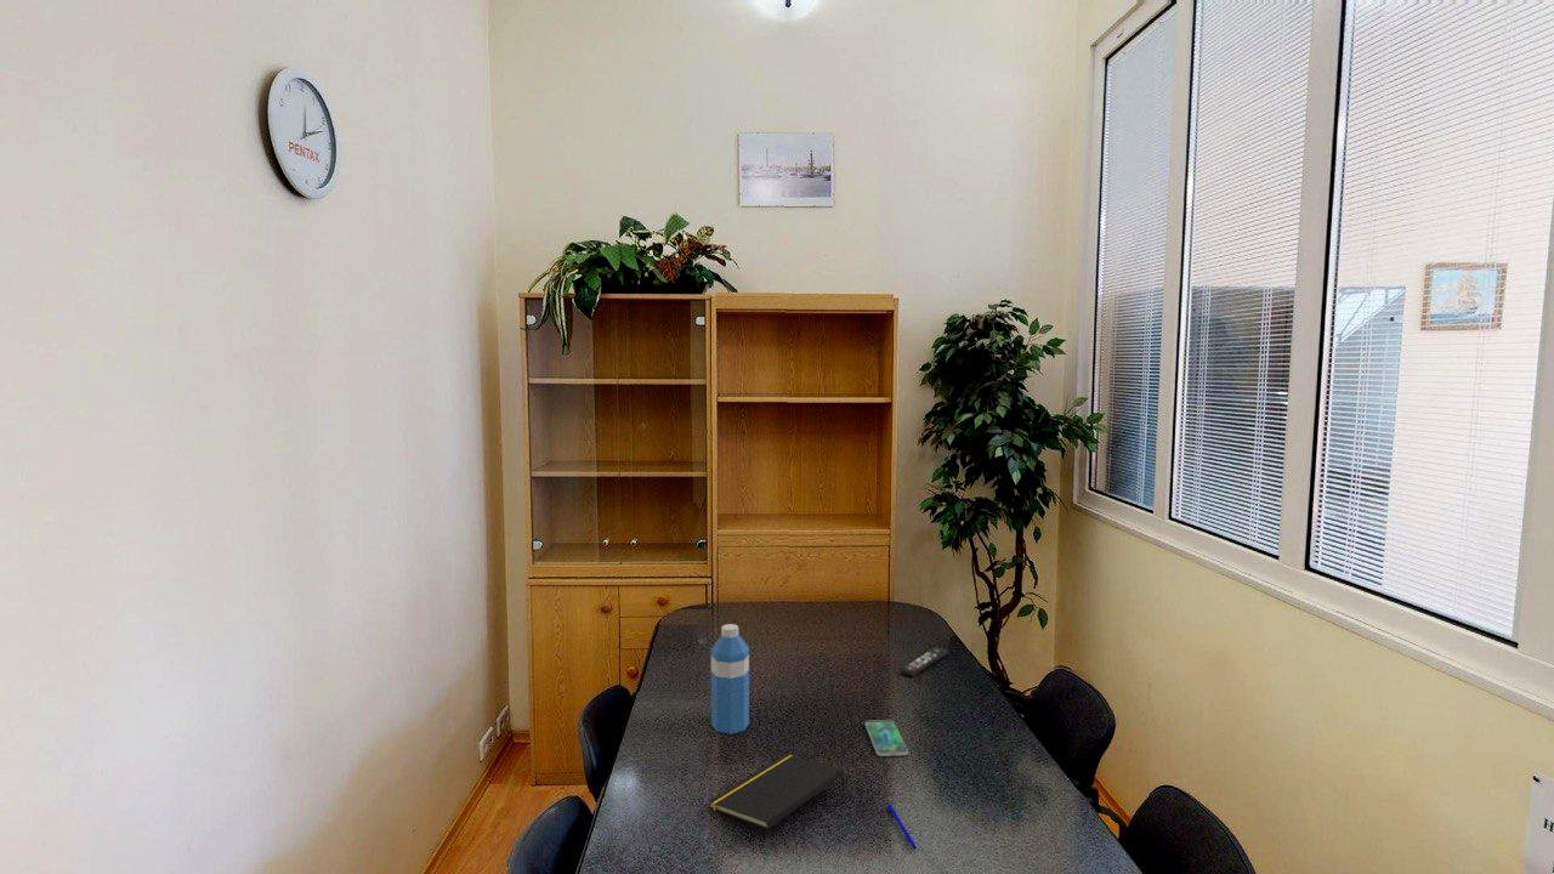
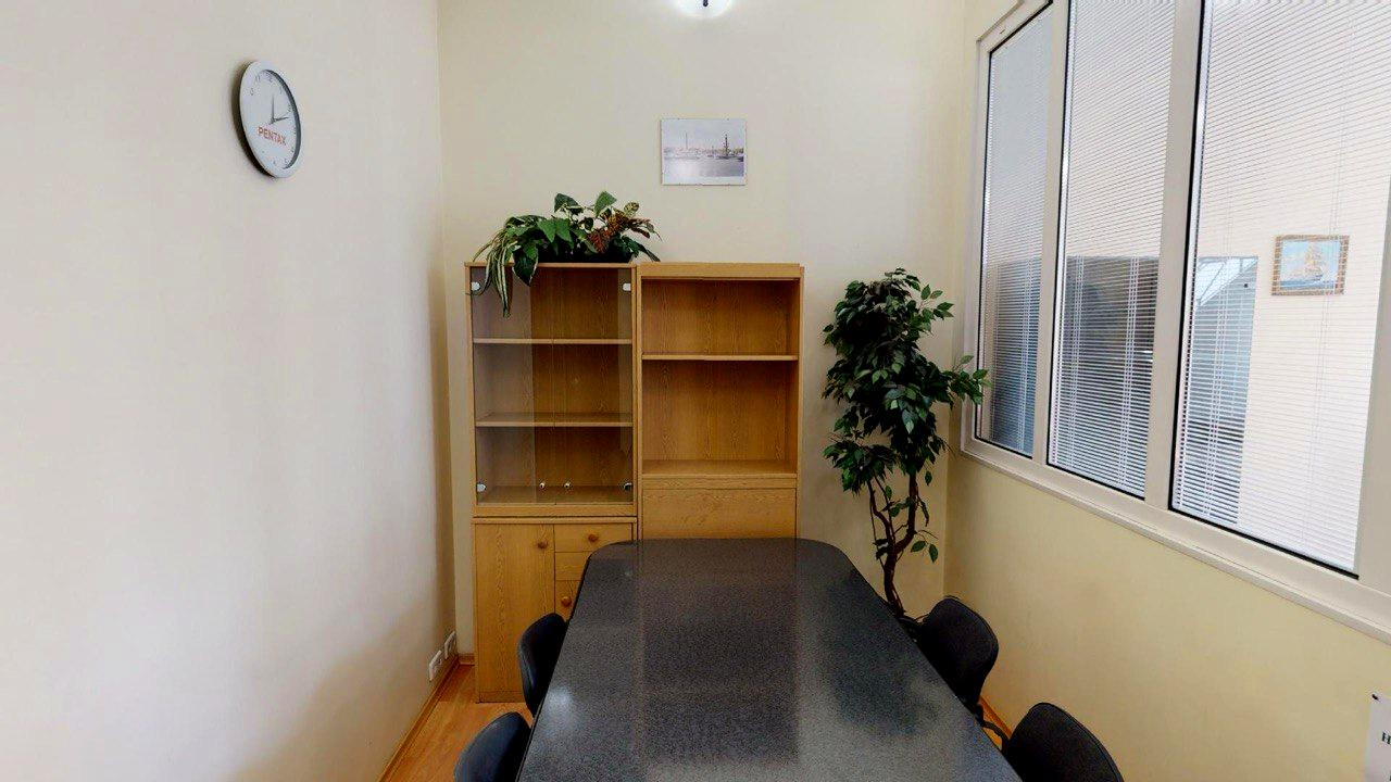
- notepad (777, 788)
- pen (900, 823)
- water bottle (730, 675)
- remote control (925, 660)
- smartphone (885, 737)
